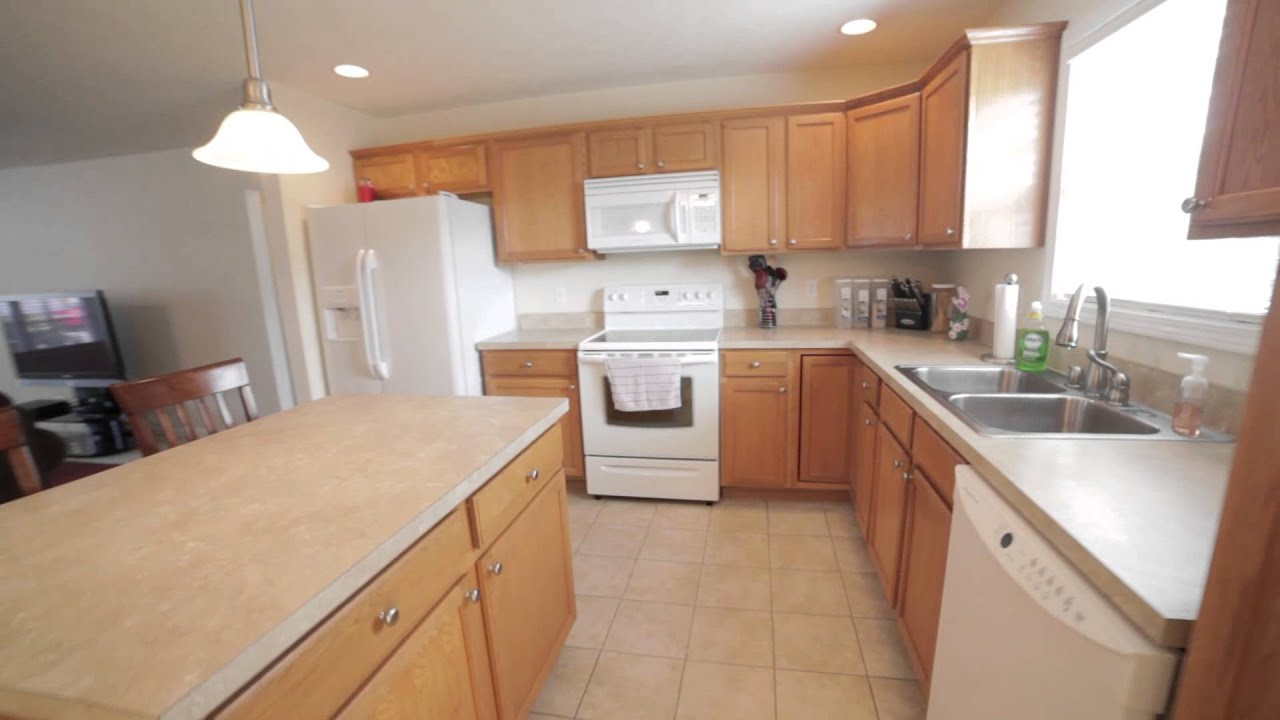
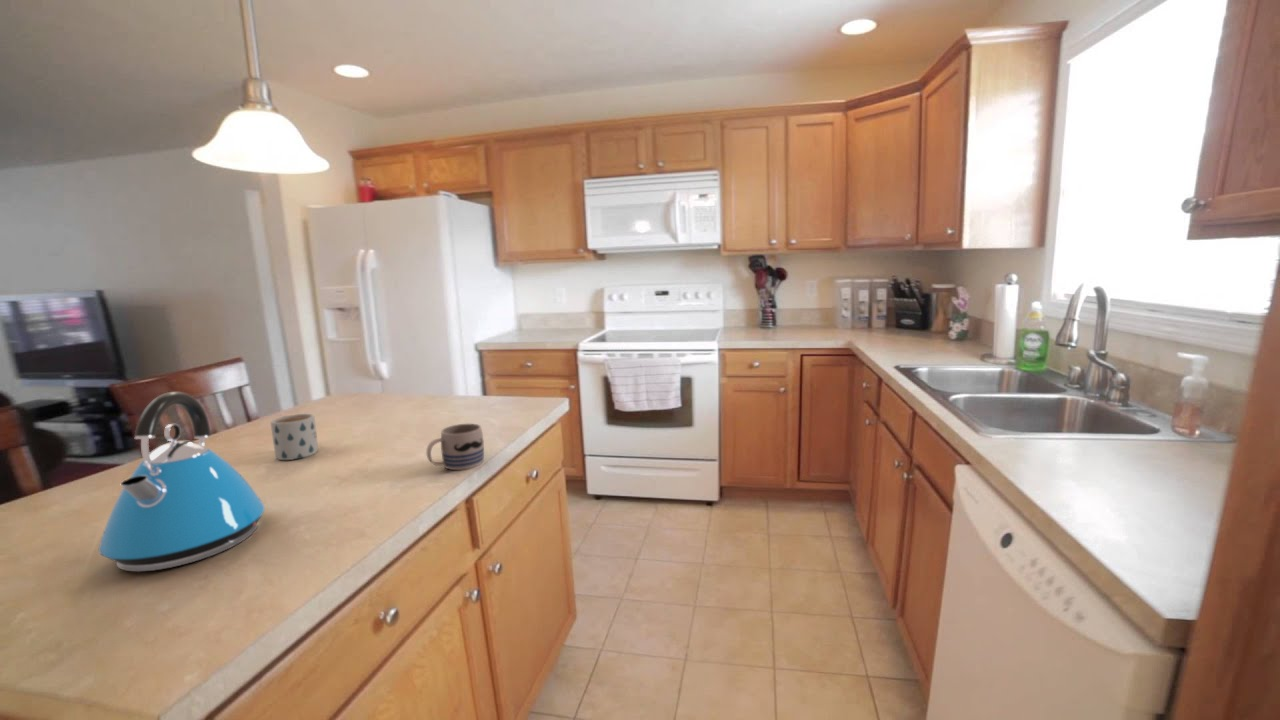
+ kettle (182, 467)
+ mug (455, 447)
+ mug (295, 434)
